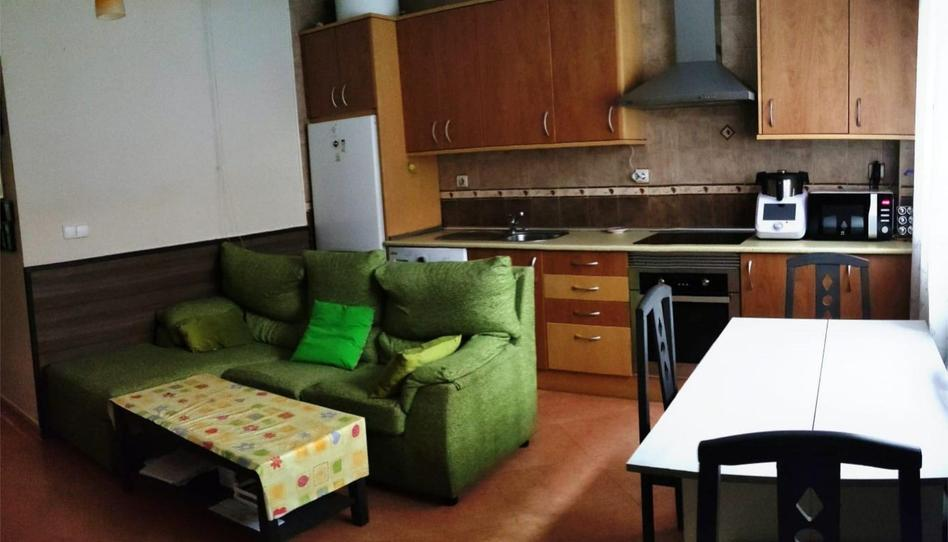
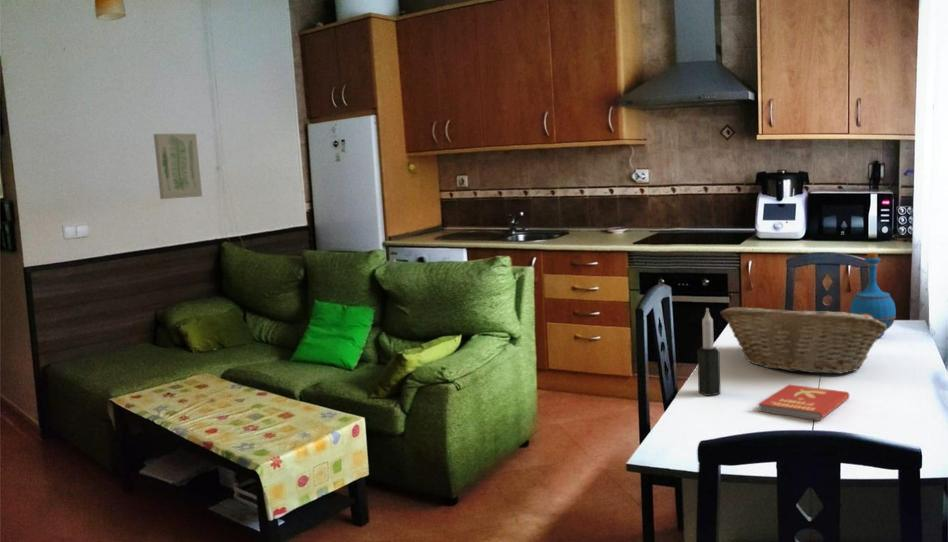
+ book (804, 401)
+ candle (708, 350)
+ wall art (178, 166)
+ bottle (872, 294)
+ fruit basket (800, 332)
